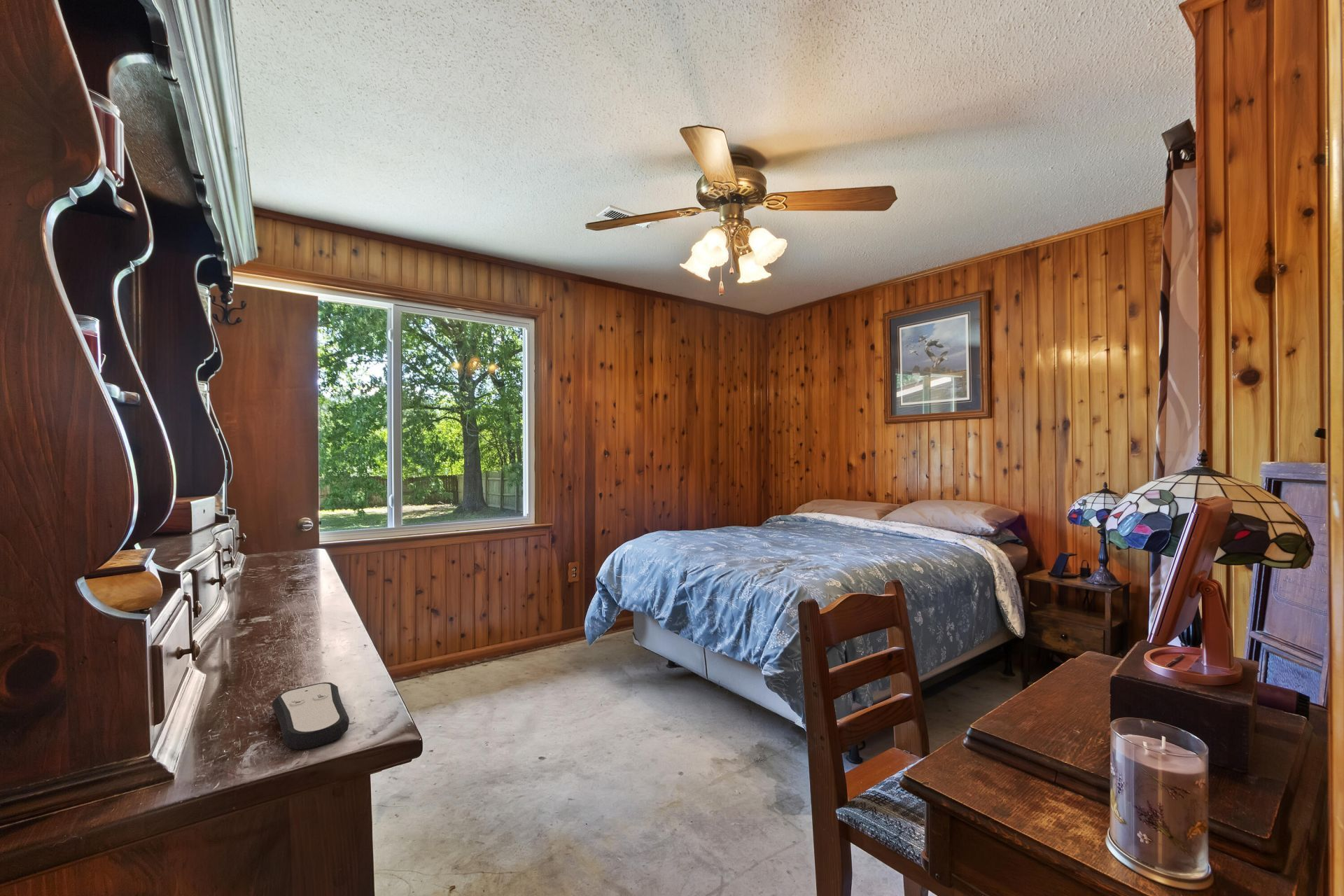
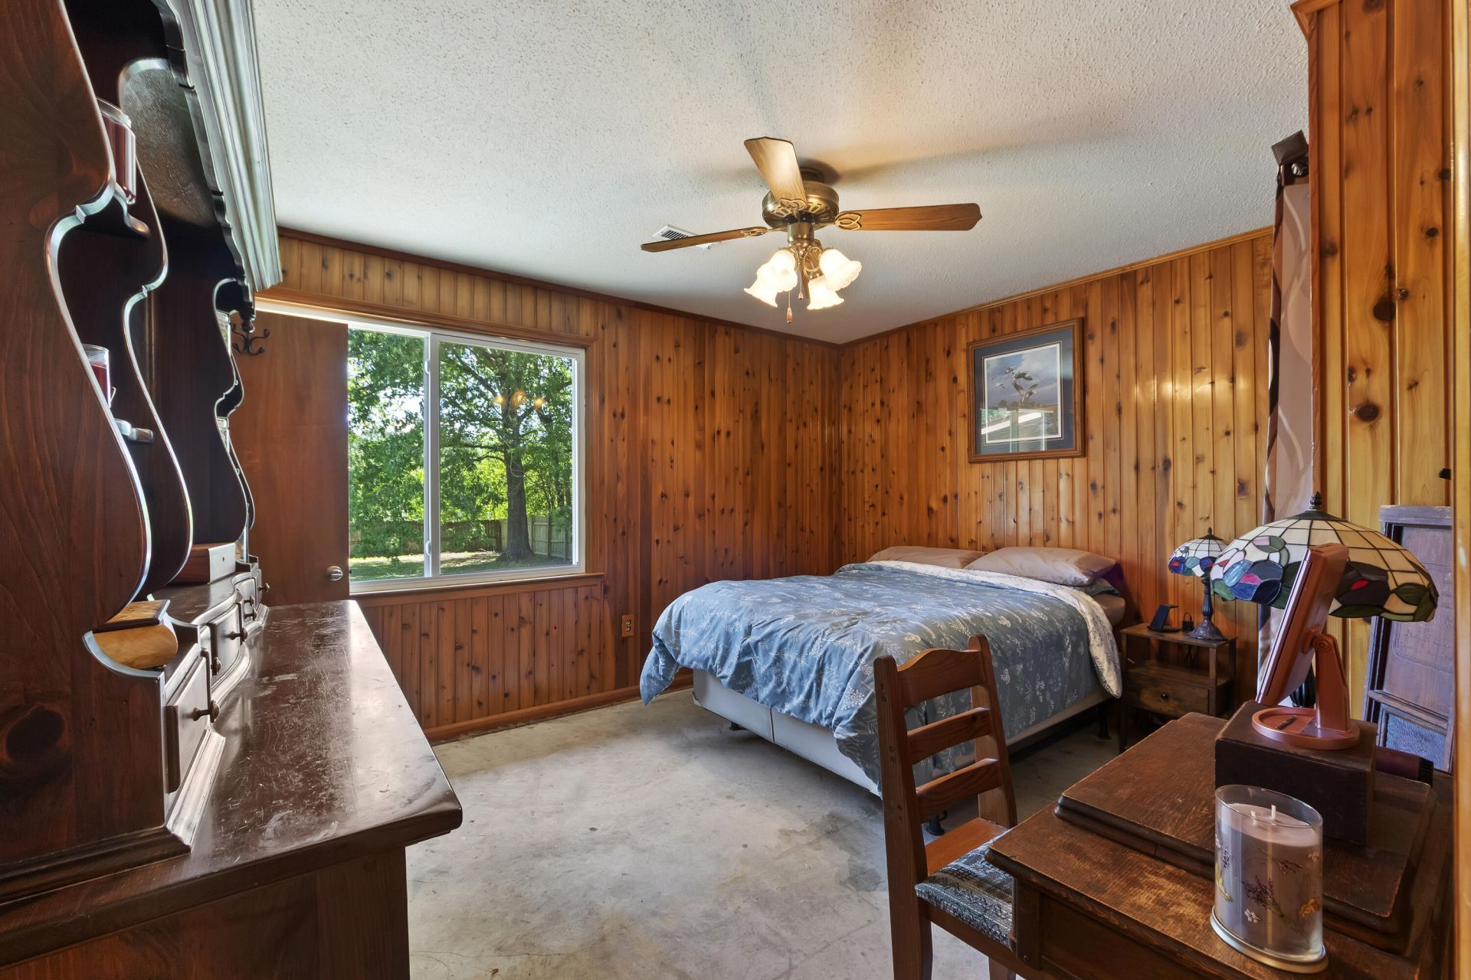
- remote control (312, 713)
